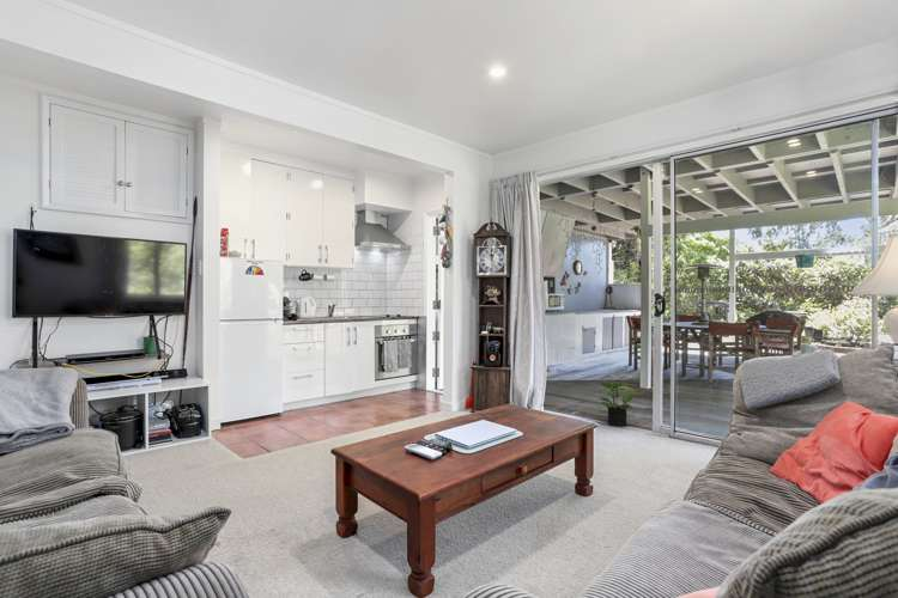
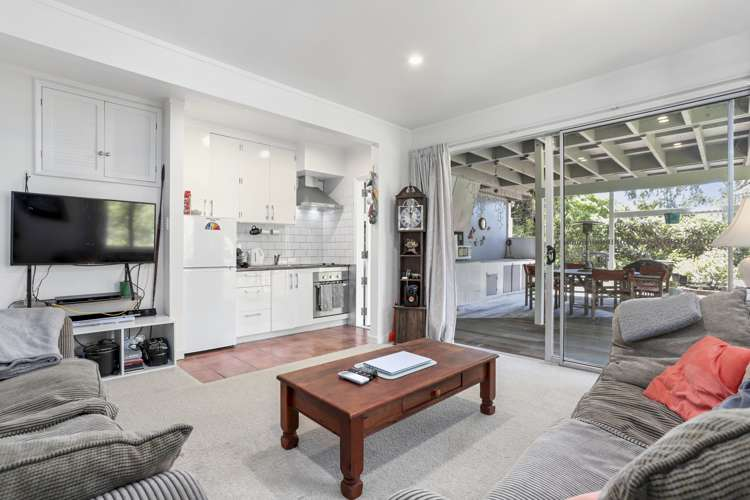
- potted plant (613, 401)
